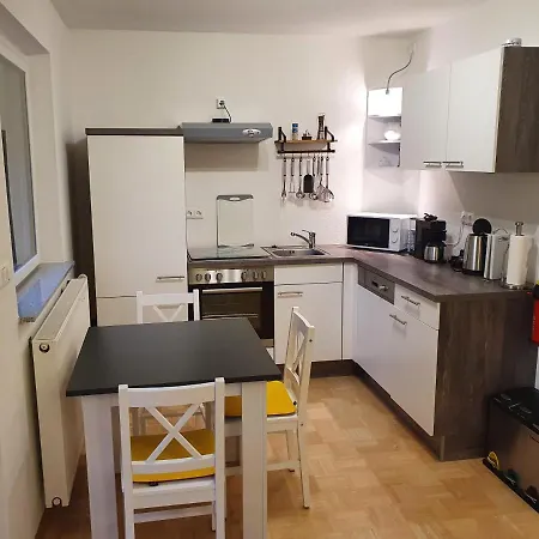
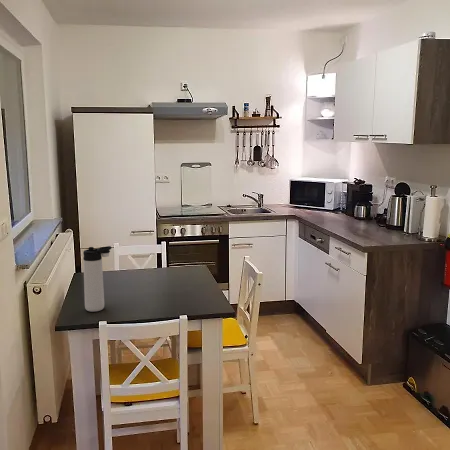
+ thermos bottle (98, 278)
